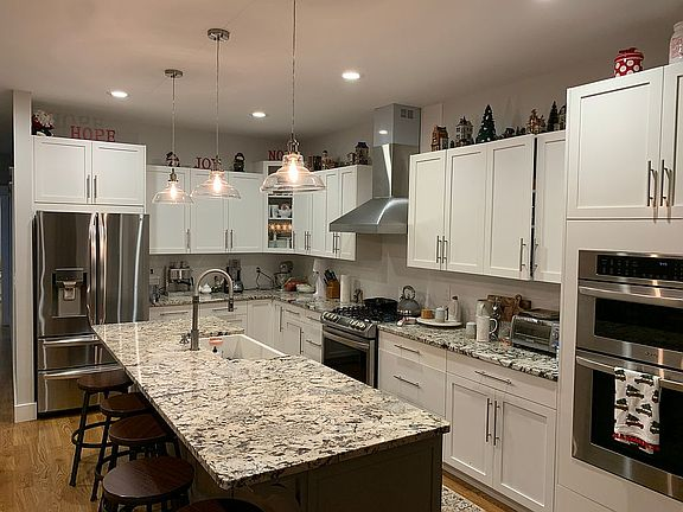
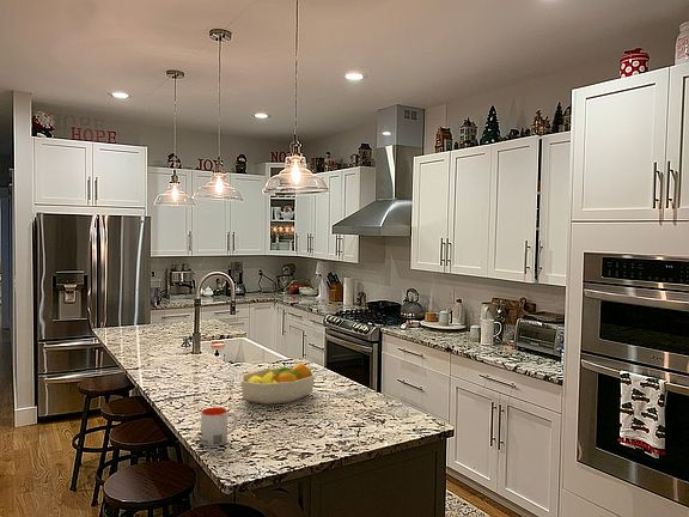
+ mug (219, 425)
+ fruit bowl (278, 381)
